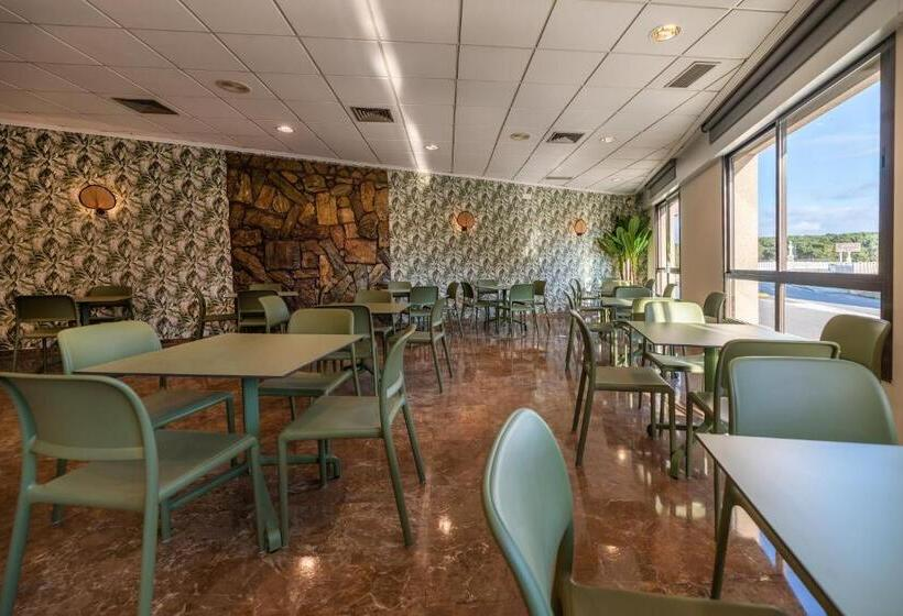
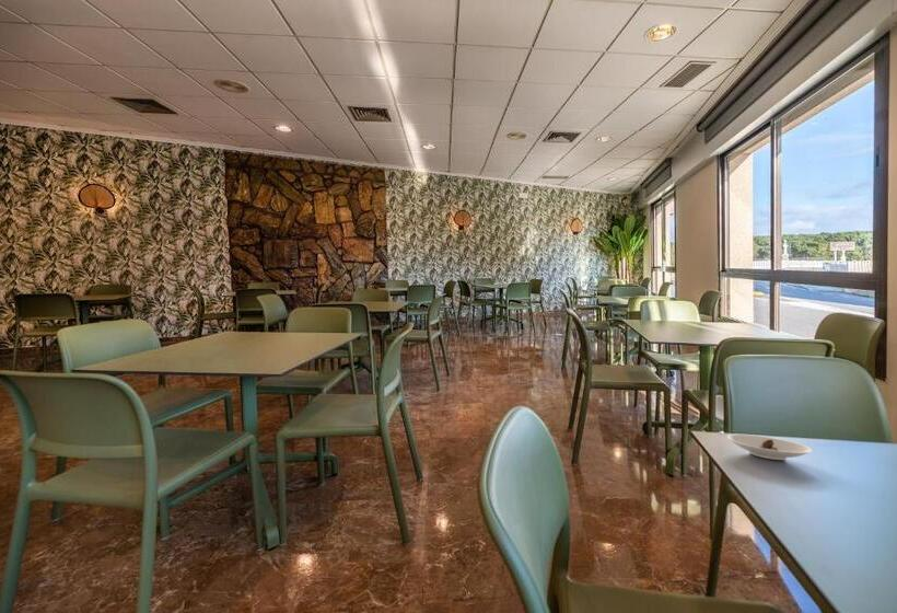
+ saucer (767, 448)
